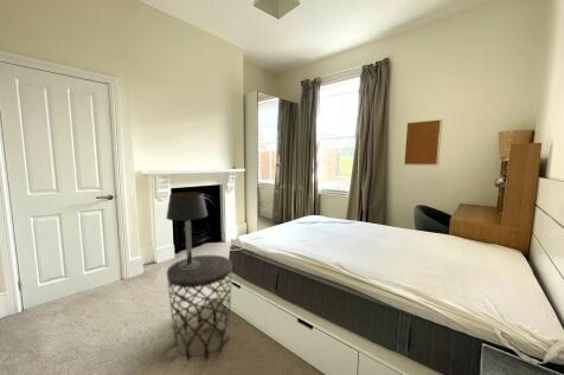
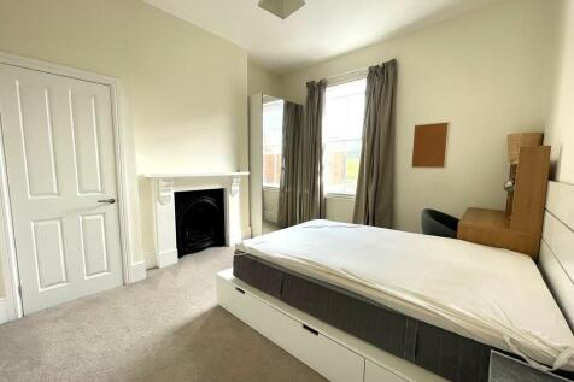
- side table (203, 304)
- table lamp (187, 229)
